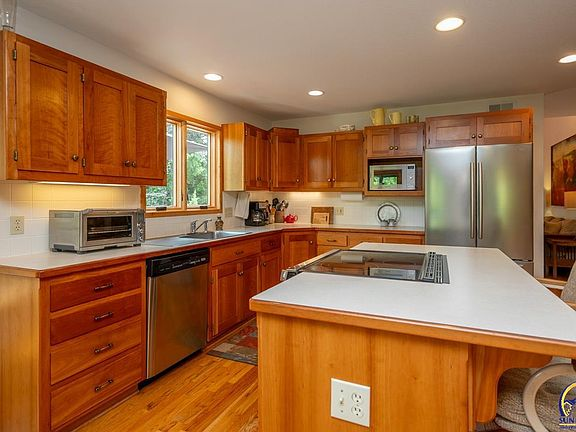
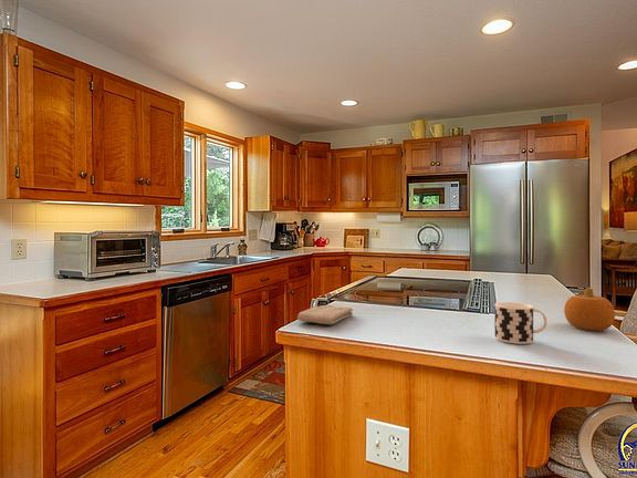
+ cup (520, 322)
+ washcloth (326, 313)
+ fruit (588, 308)
